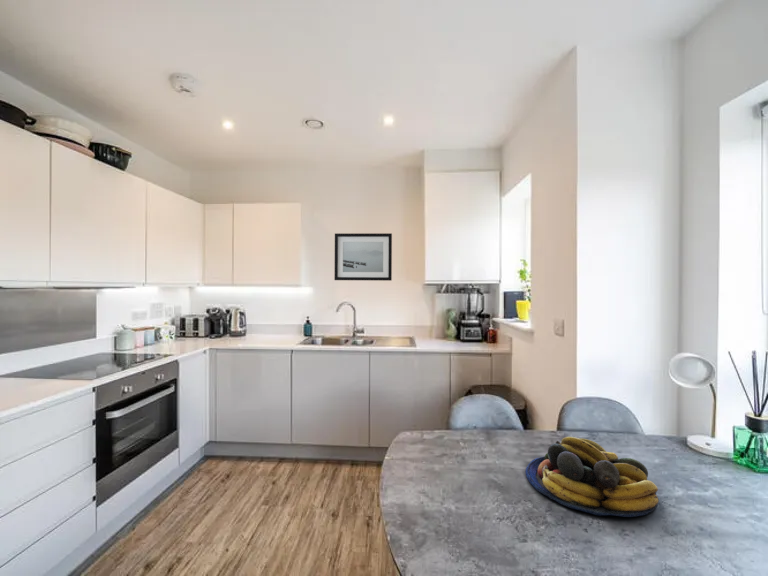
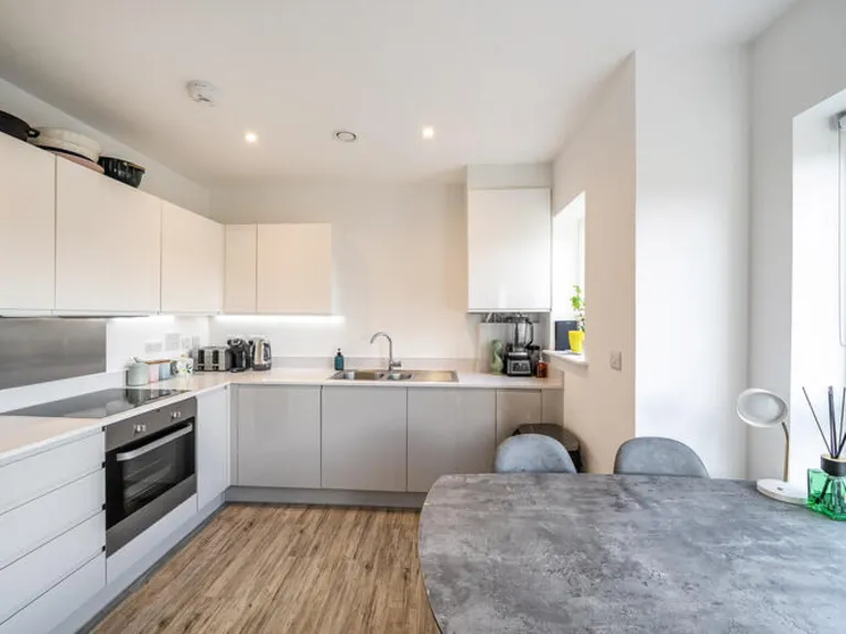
- fruit bowl (586, 463)
- wall art (363, 257)
